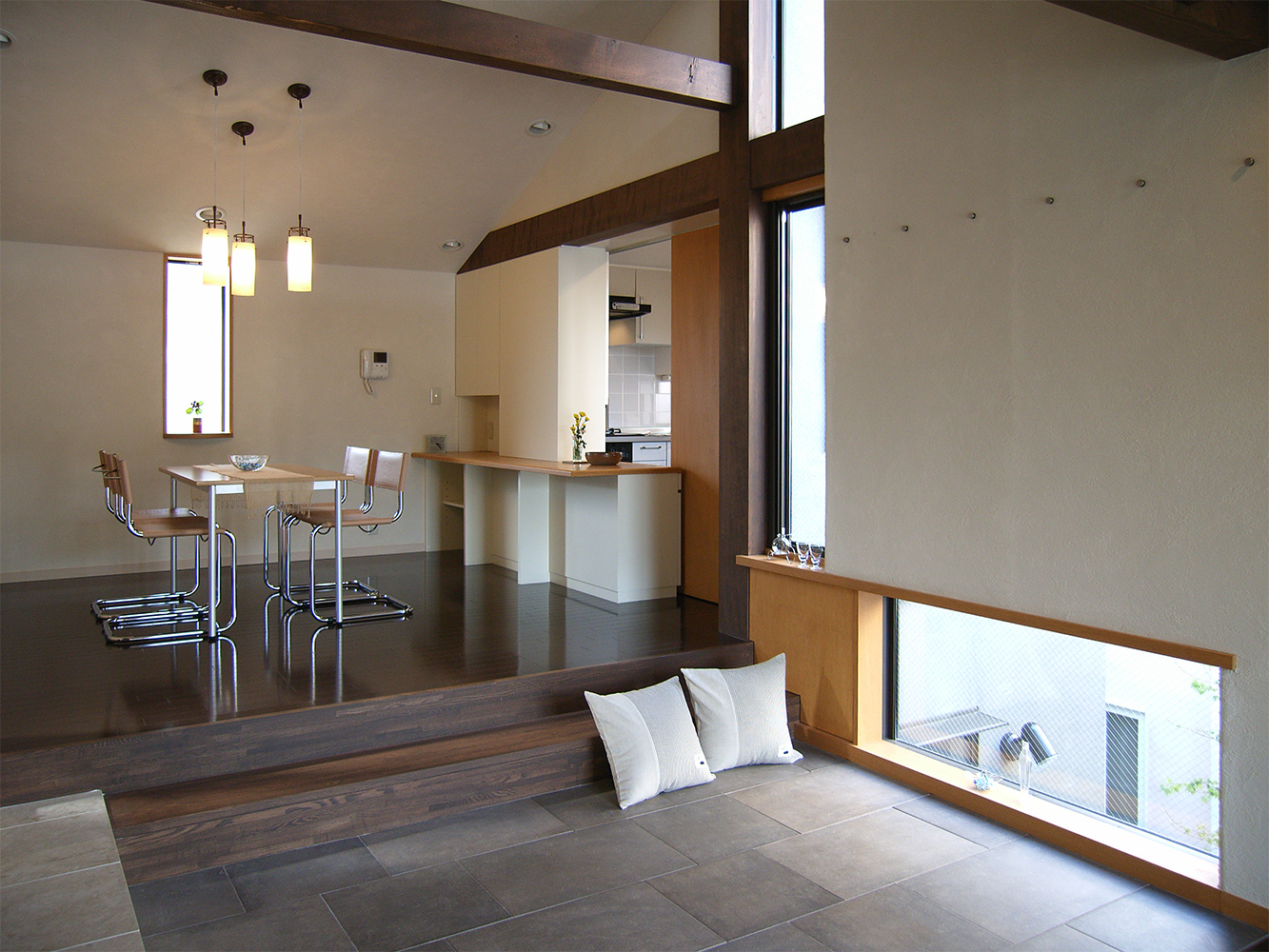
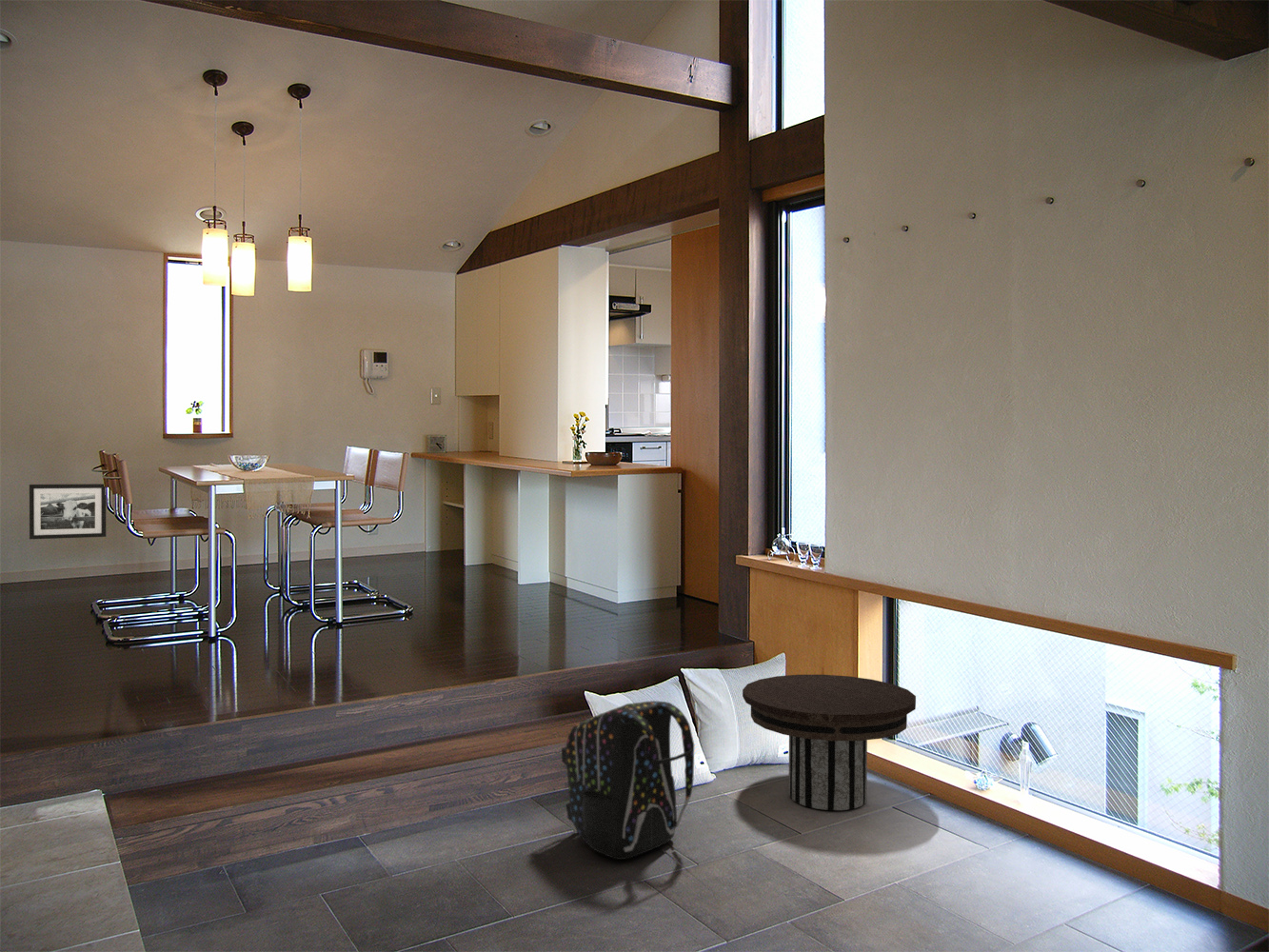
+ backpack (627, 773)
+ picture frame (68, 510)
+ side table (827, 744)
